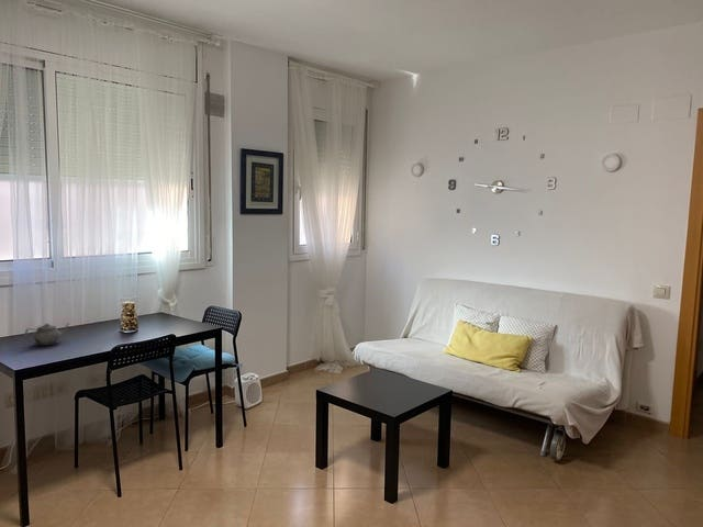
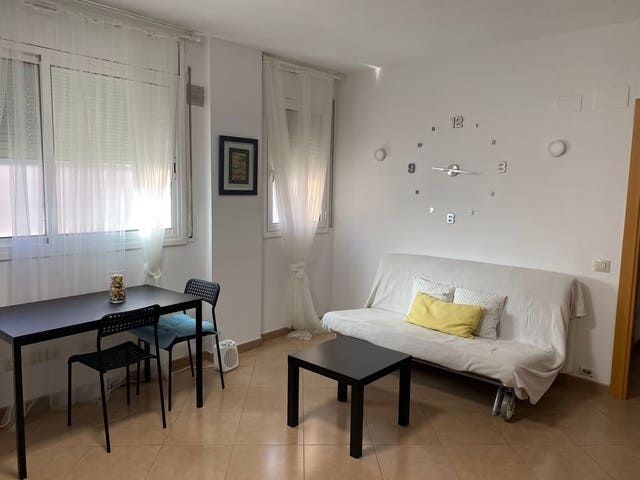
- teapot (48, 333)
